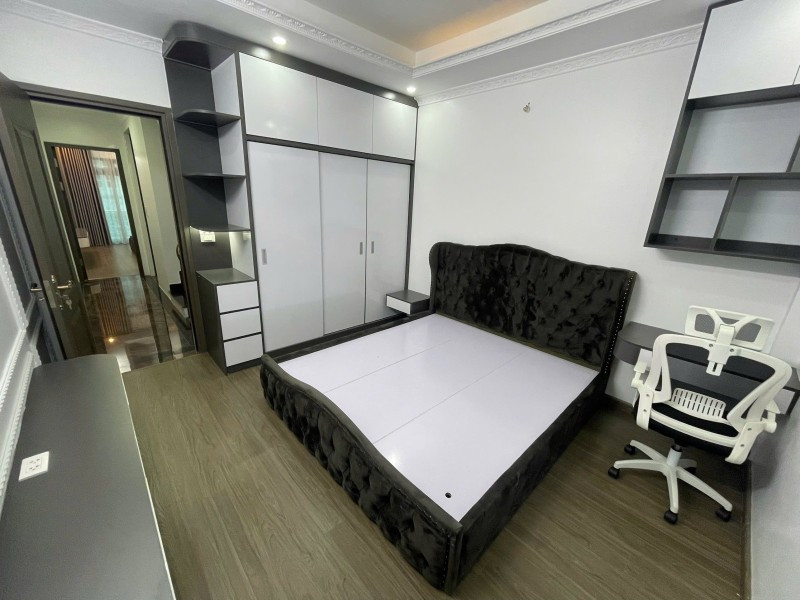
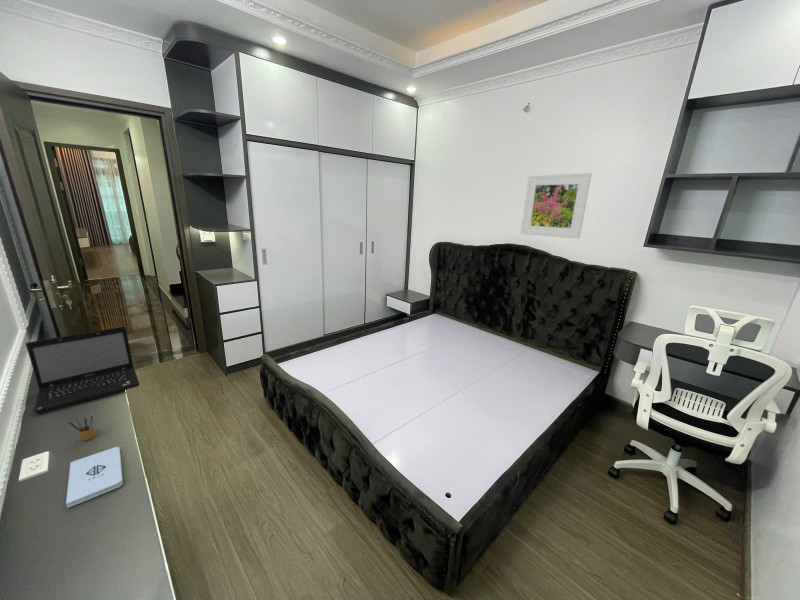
+ pencil box (84, 427)
+ notepad (96, 473)
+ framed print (553, 206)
+ laptop (85, 366)
